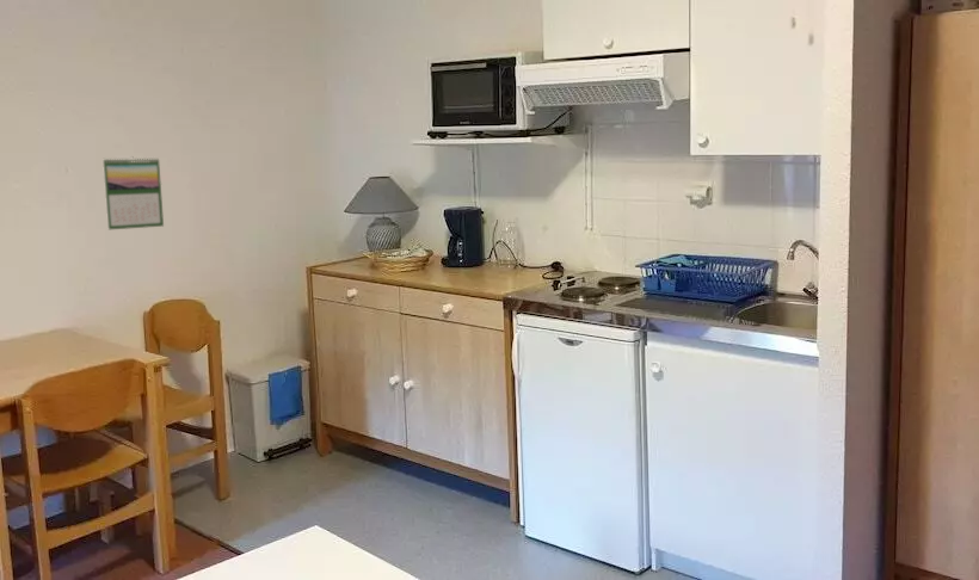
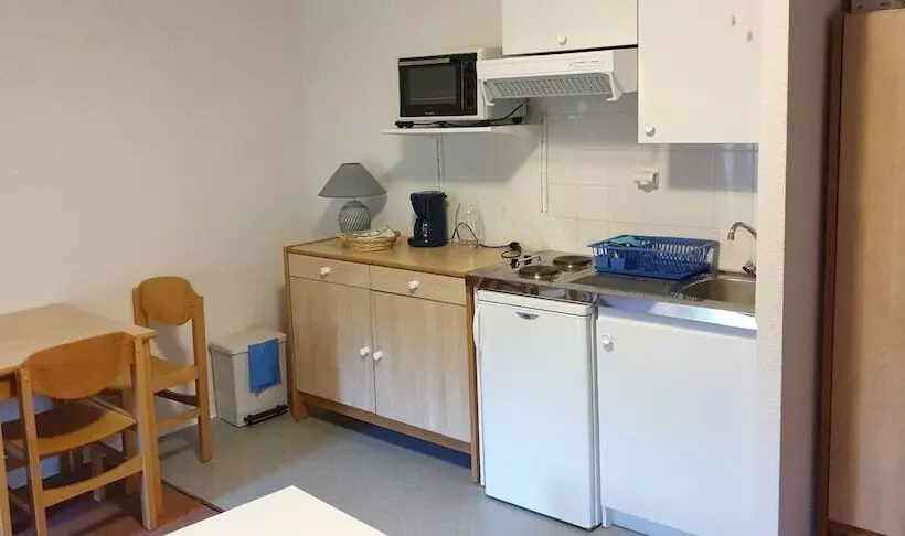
- calendar (134, 192)
